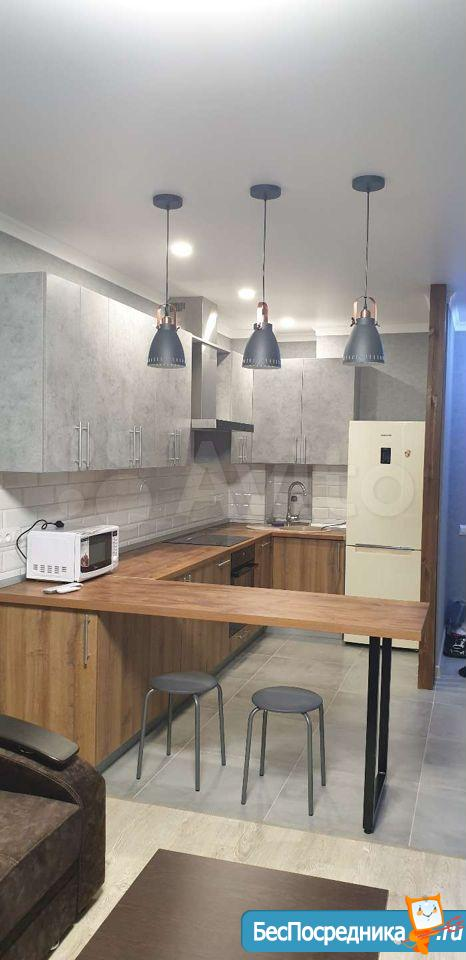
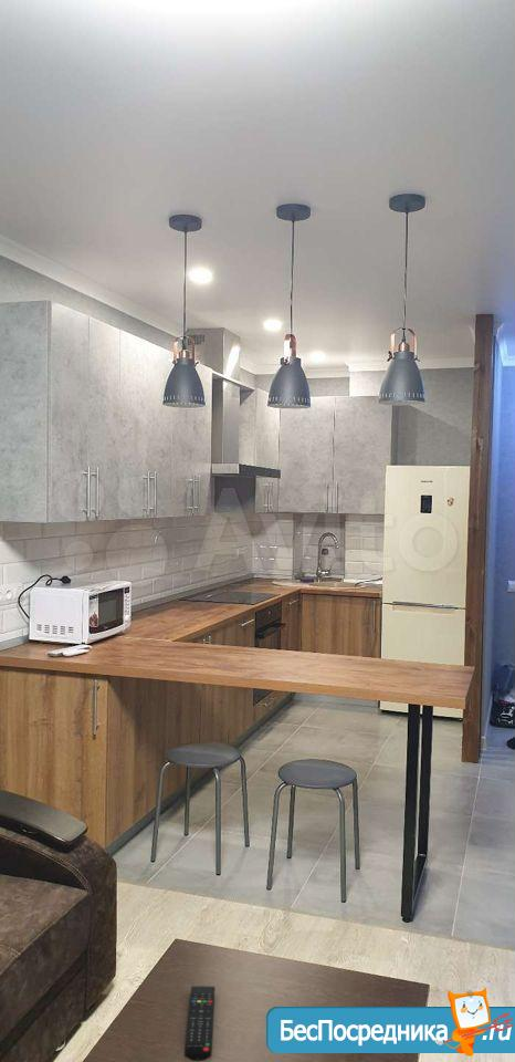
+ remote control (200, 1021)
